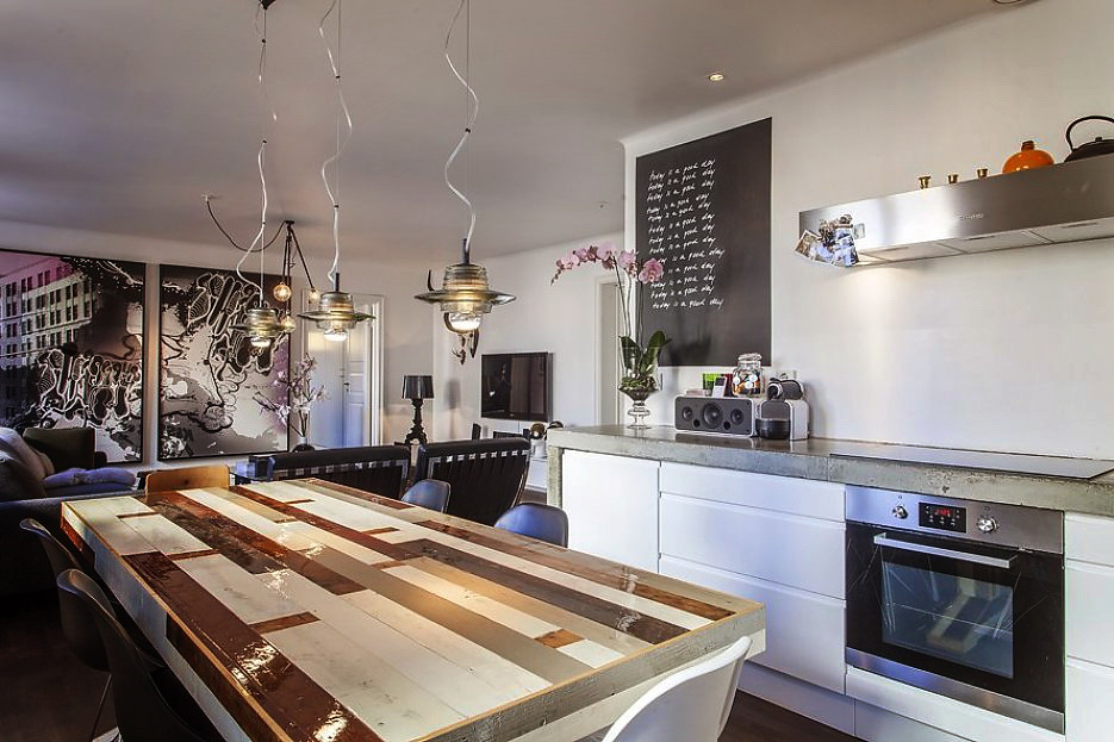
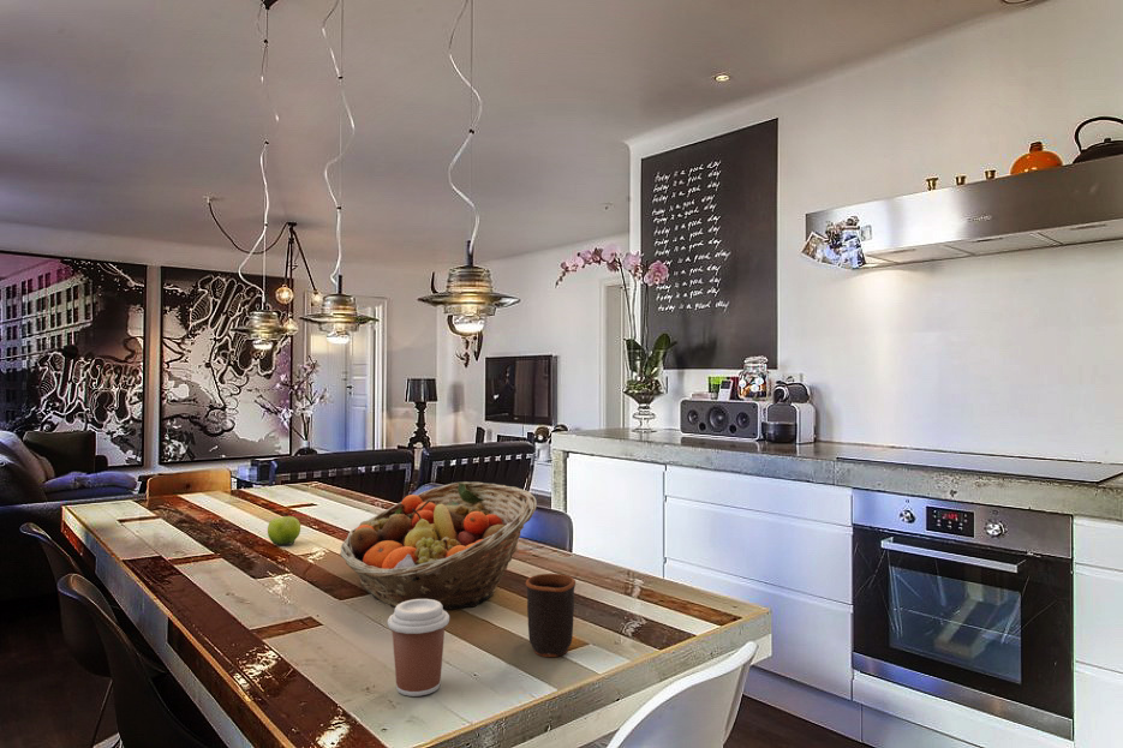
+ coffee cup (418, 646)
+ fruit basket (438, 539)
+ fruit (283, 528)
+ mug (546, 611)
